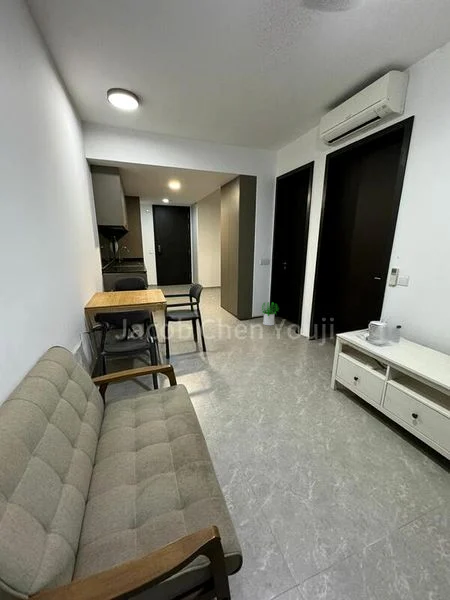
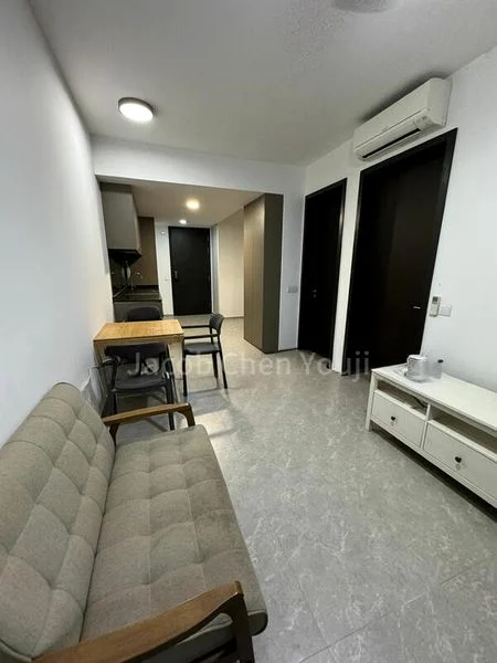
- potted plant (268, 312)
